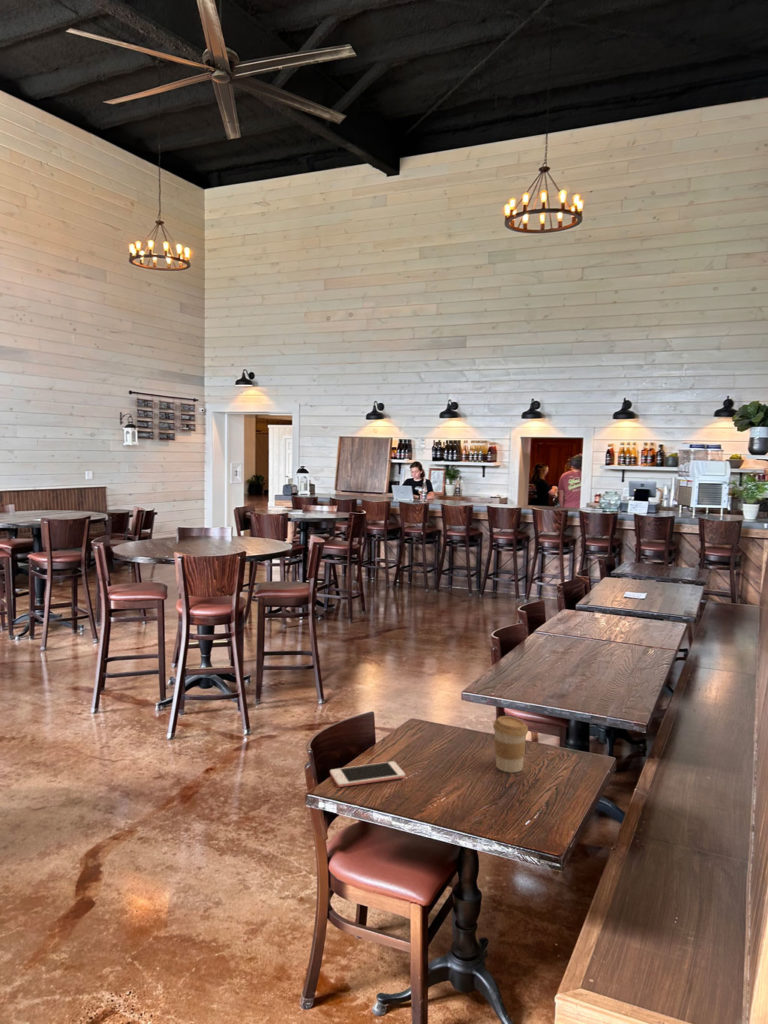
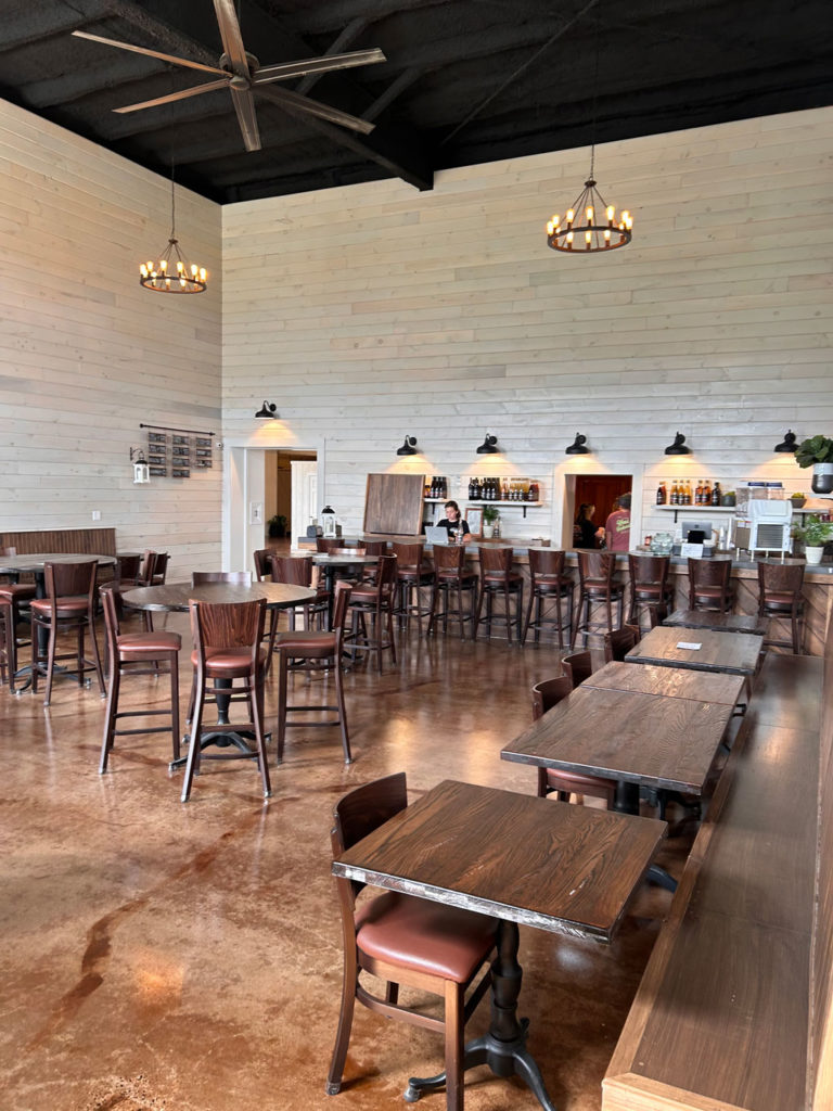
- coffee cup (510, 743)
- cell phone (367, 773)
